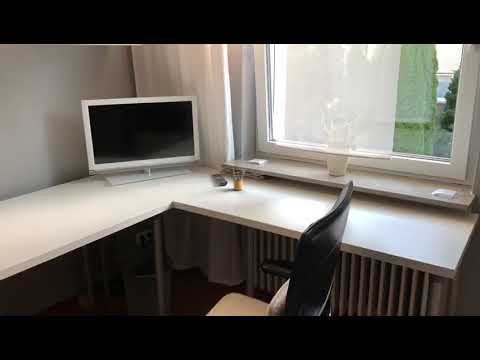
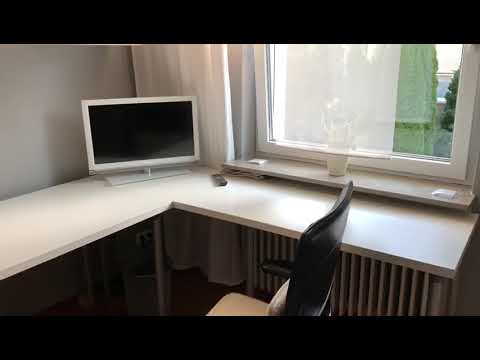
- pencil box (237, 178)
